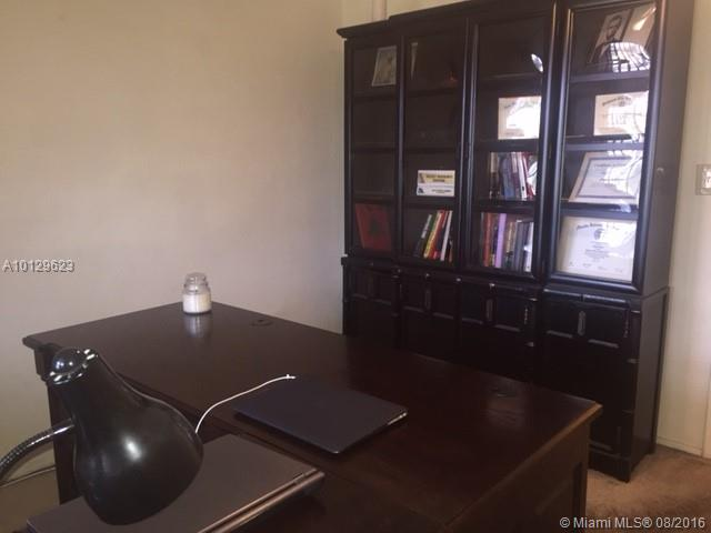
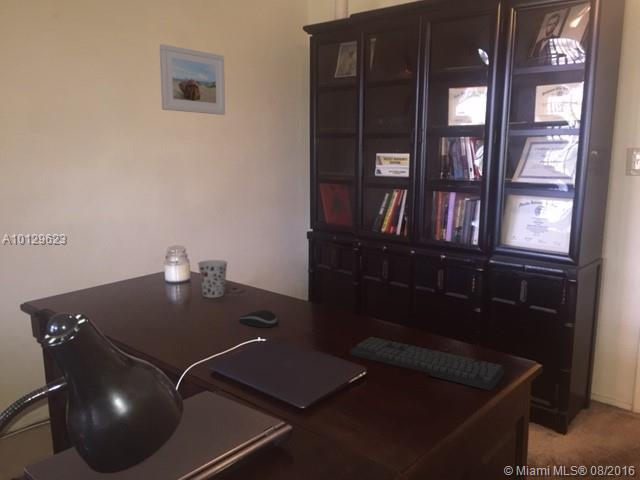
+ computer mouse (258, 316)
+ cup (213, 278)
+ keyboard (423, 360)
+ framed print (194, 81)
